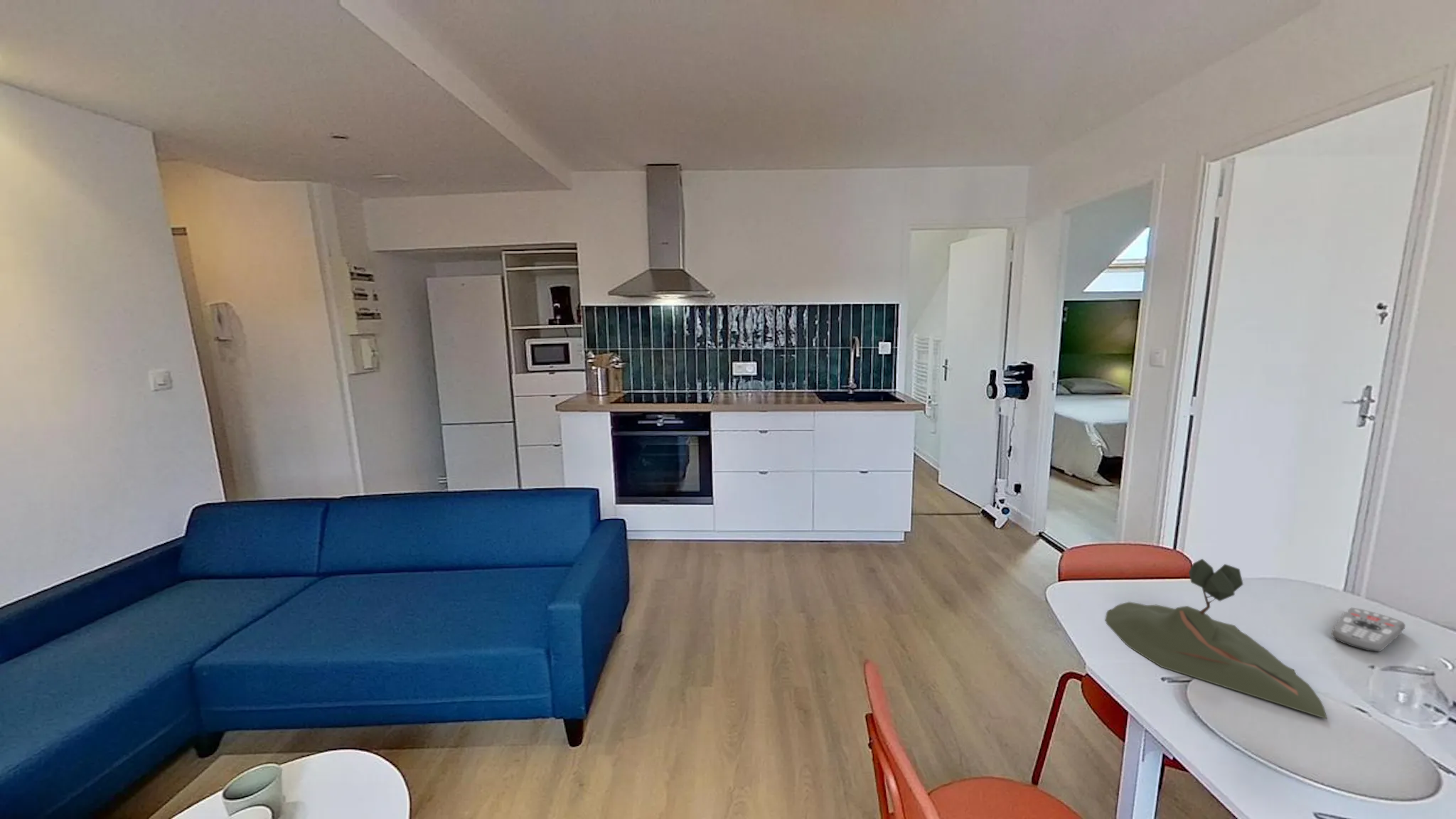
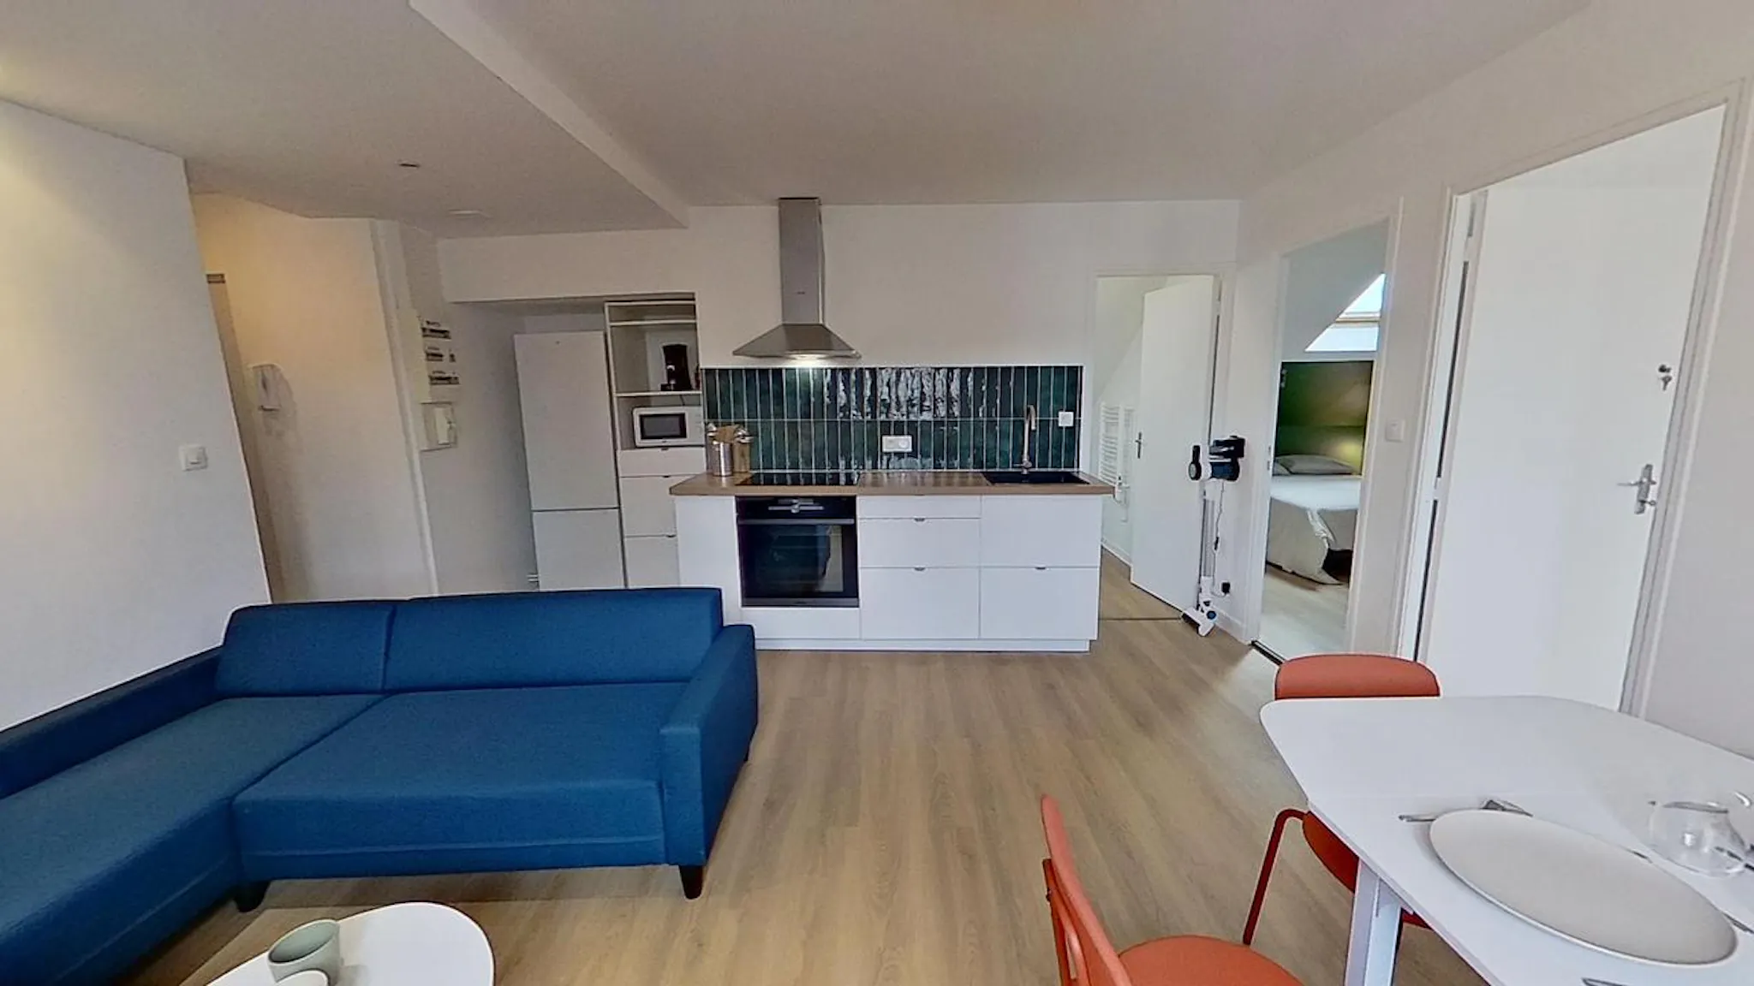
- remote control (1366, 630)
- plant (1205, 607)
